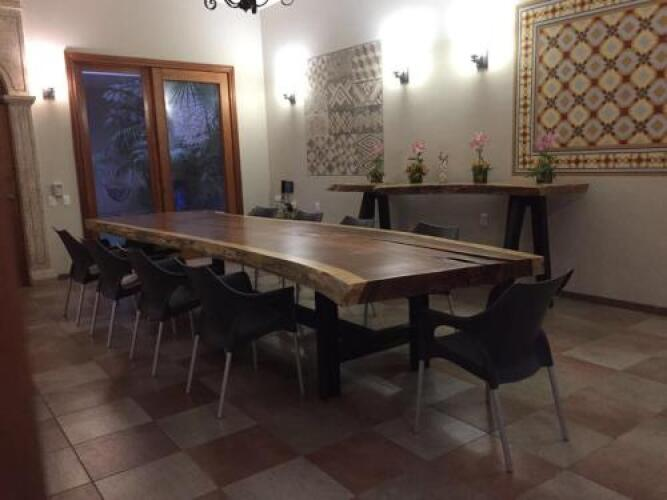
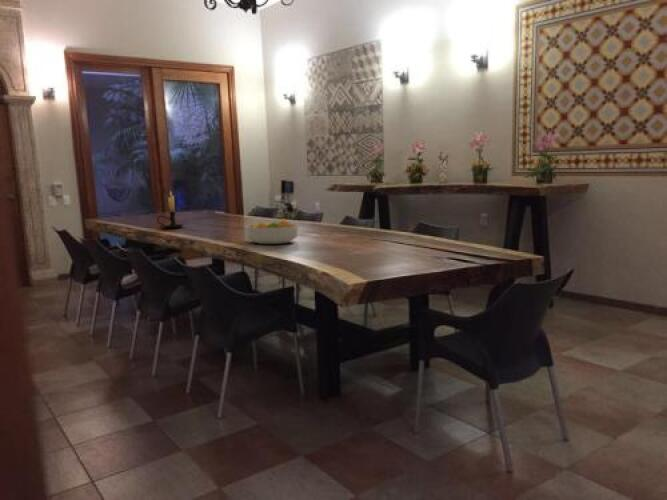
+ candle holder (169, 208)
+ fruit bowl (271, 230)
